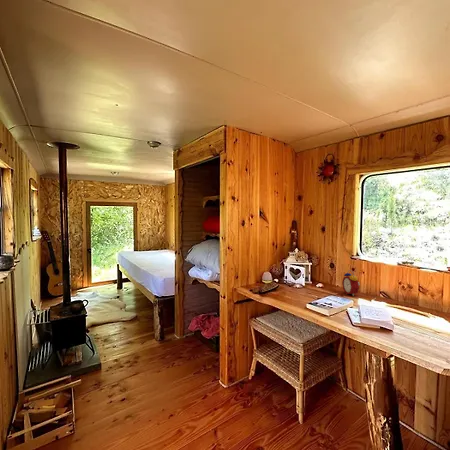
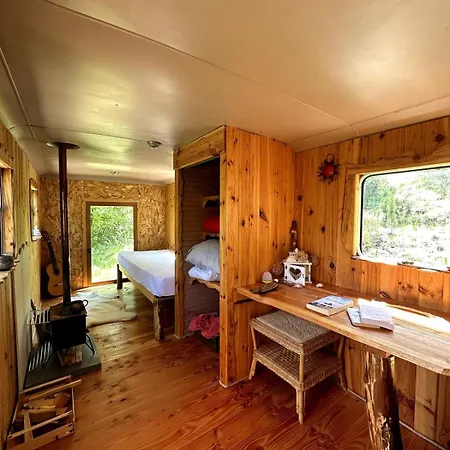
- alarm clock (351, 282)
